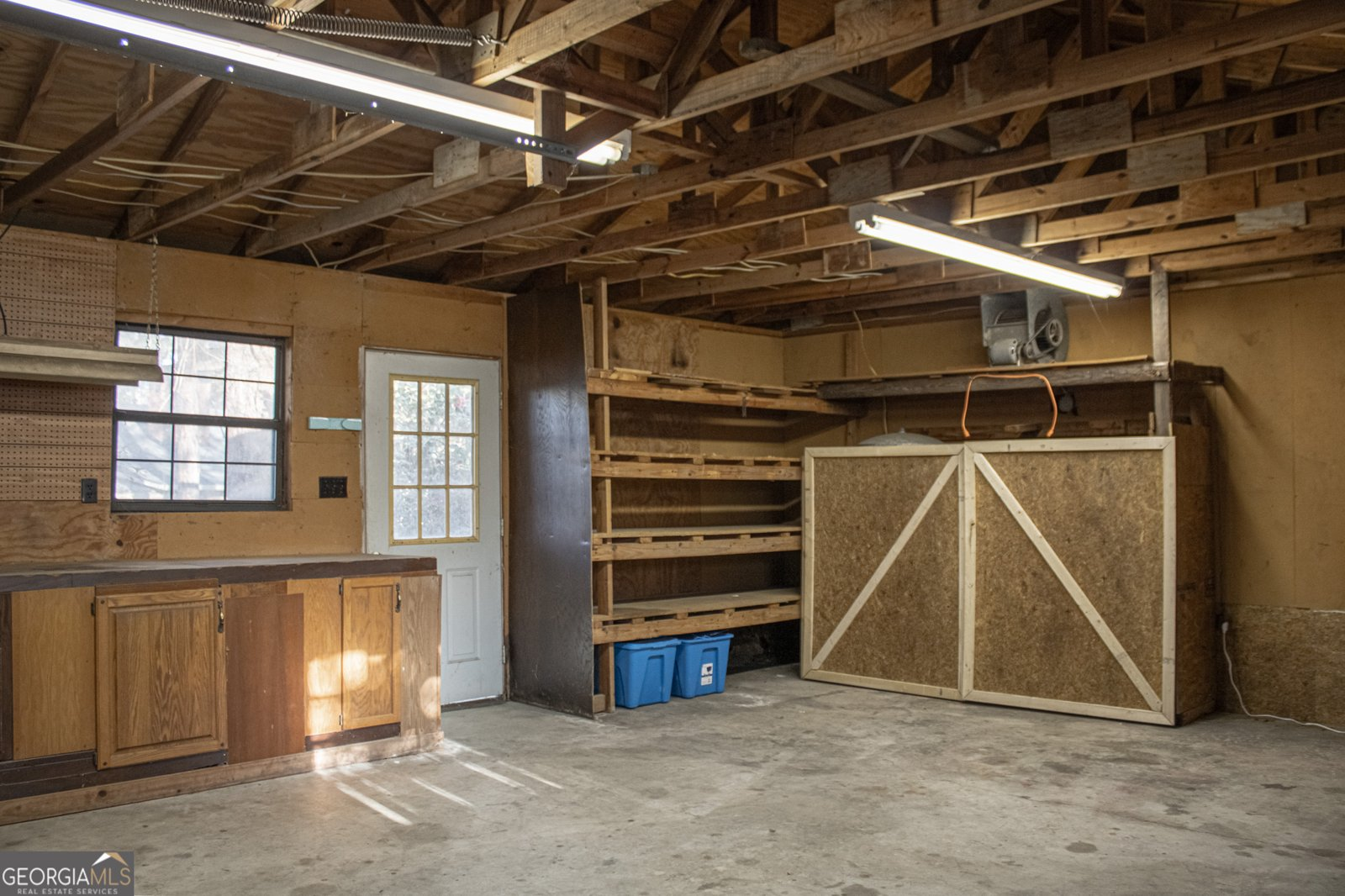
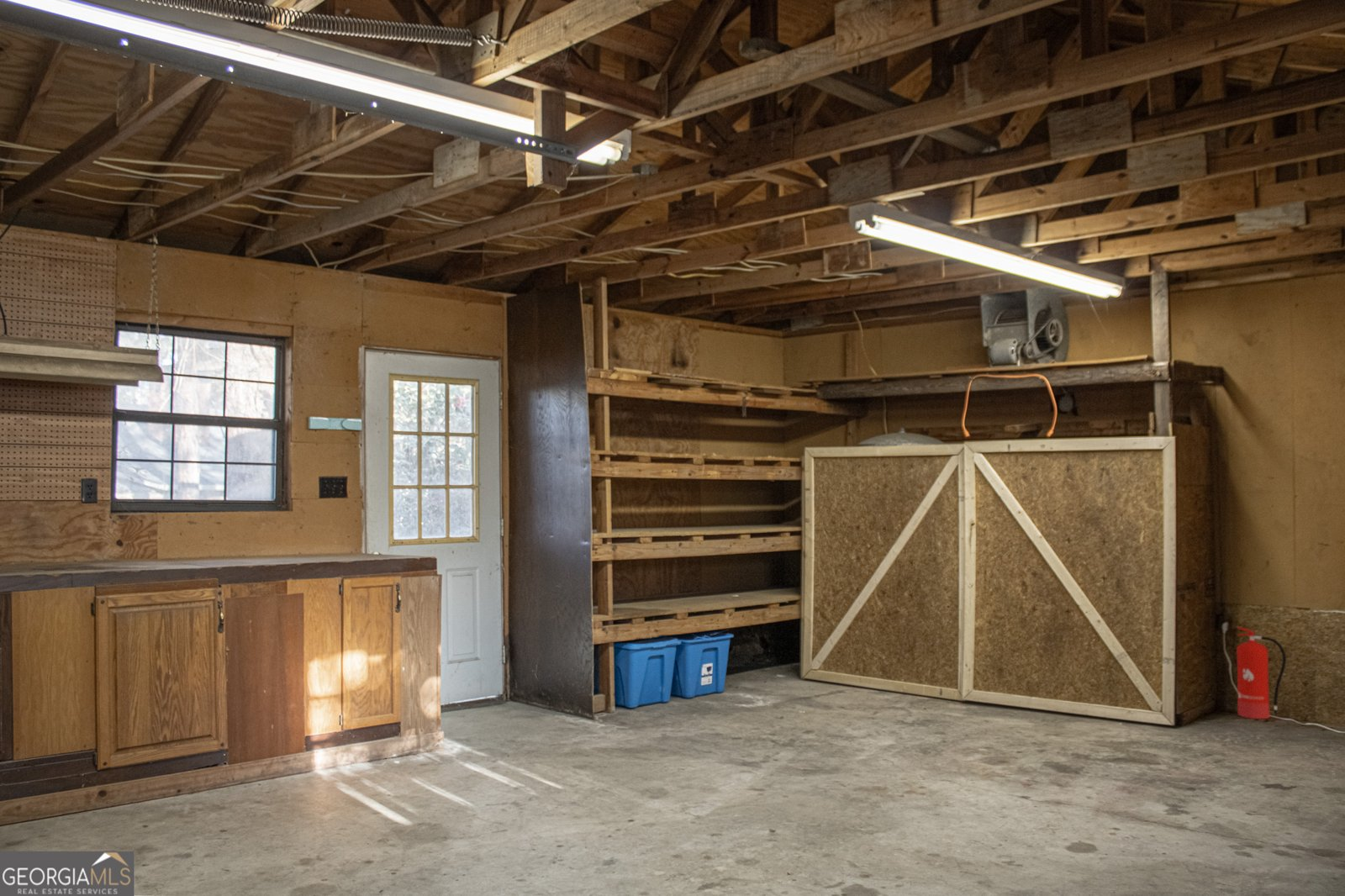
+ fire extinguisher (1261, 672)
